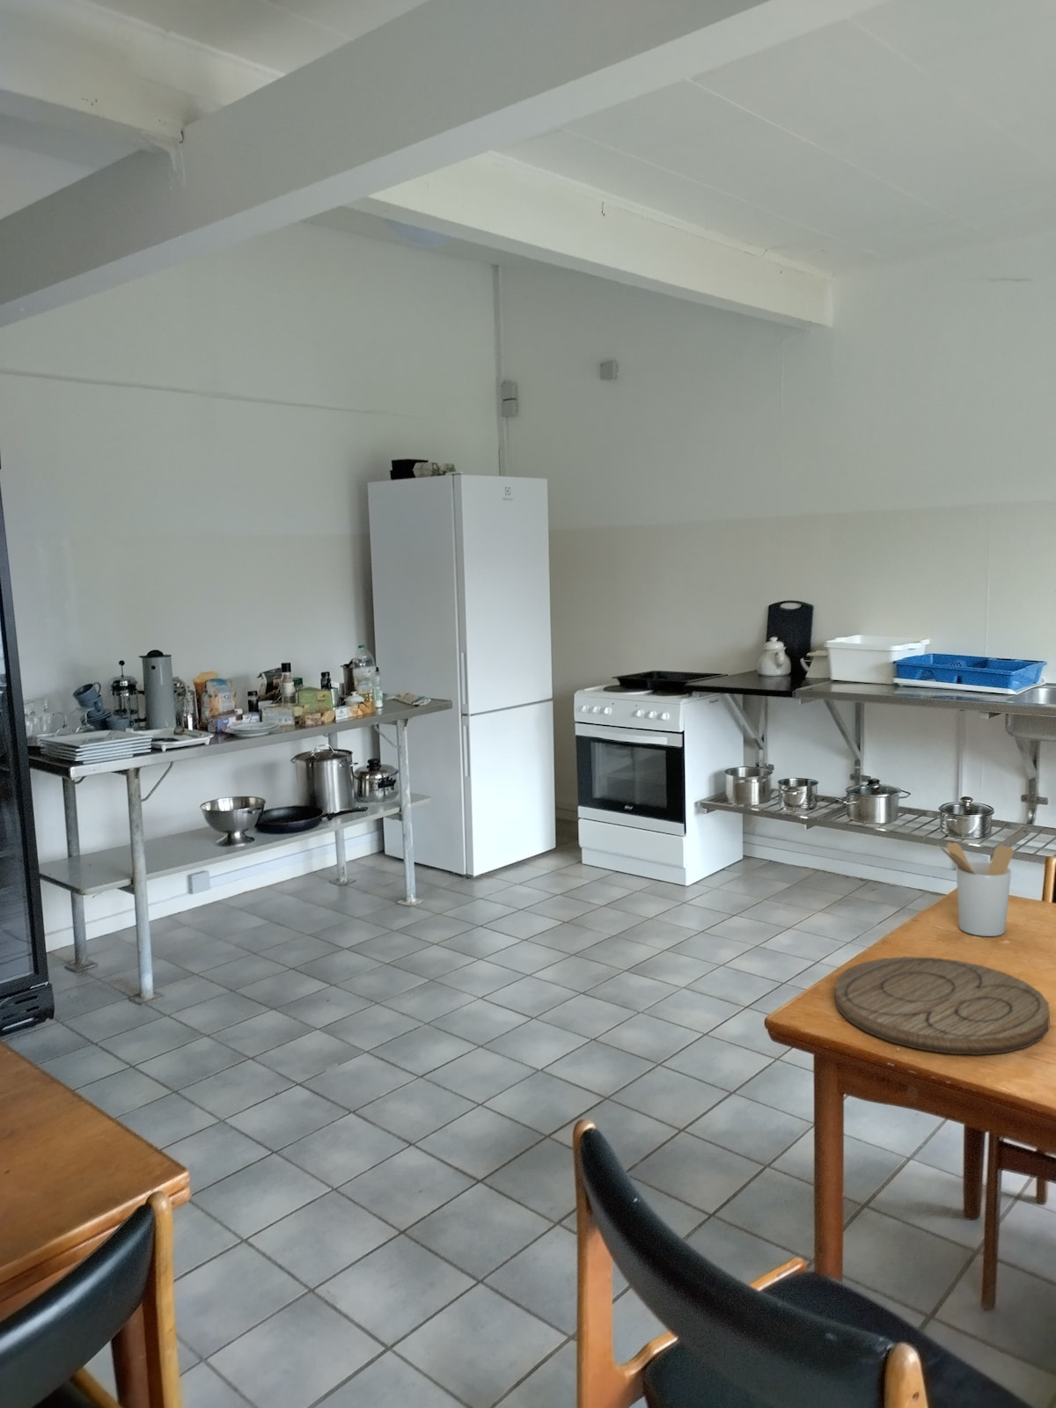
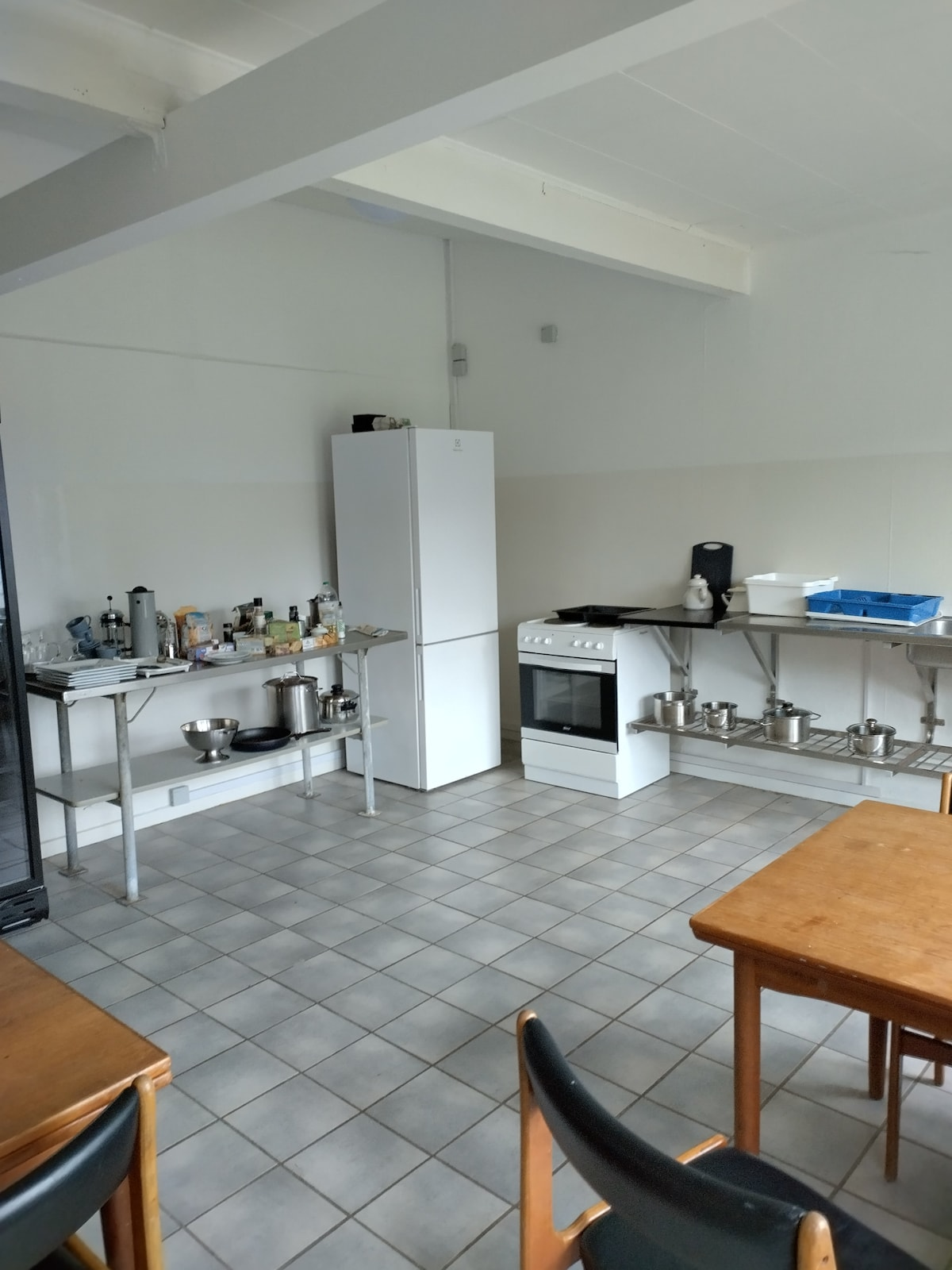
- utensil holder (972, 886)
- cutting board (938, 1000)
